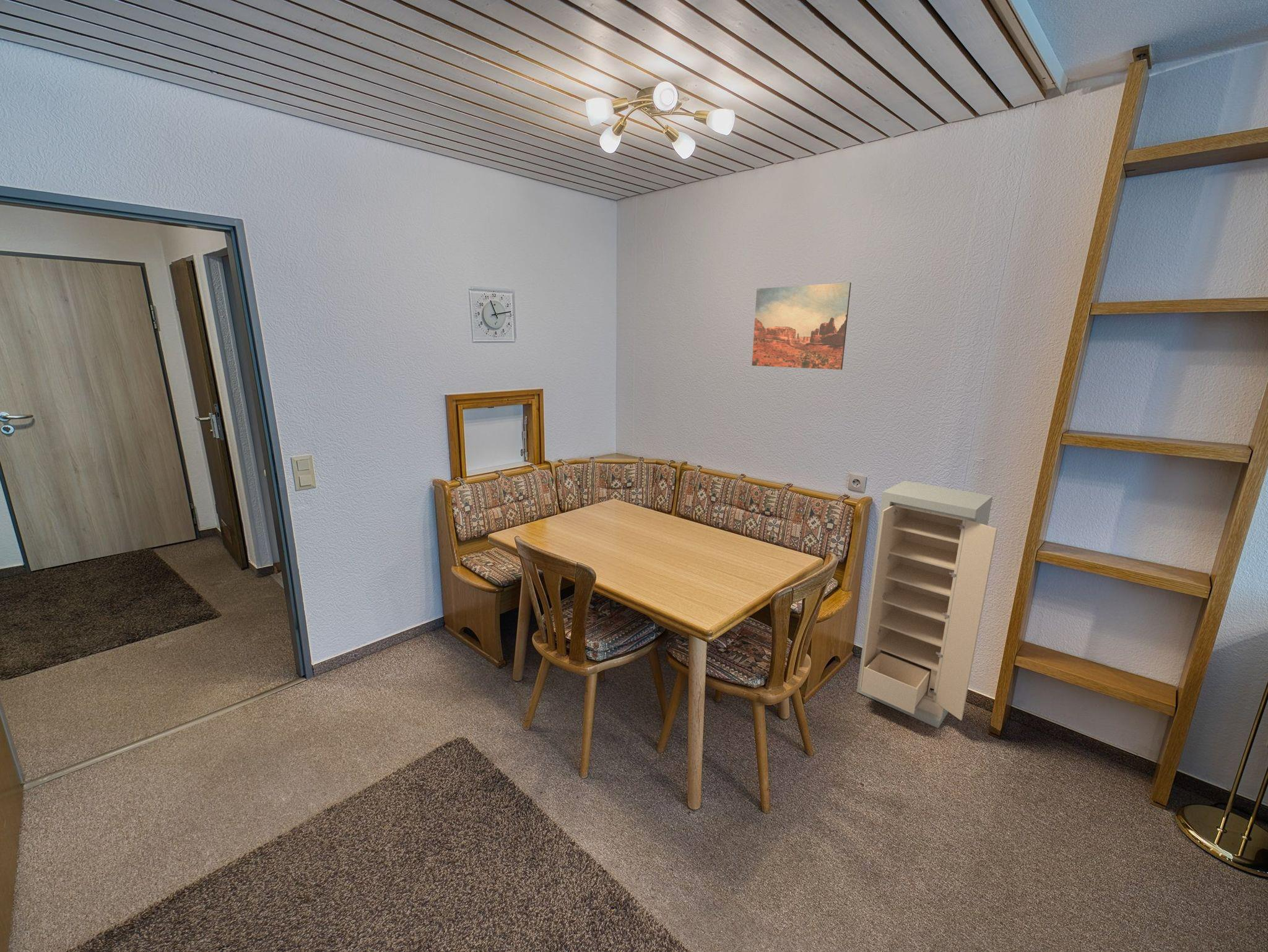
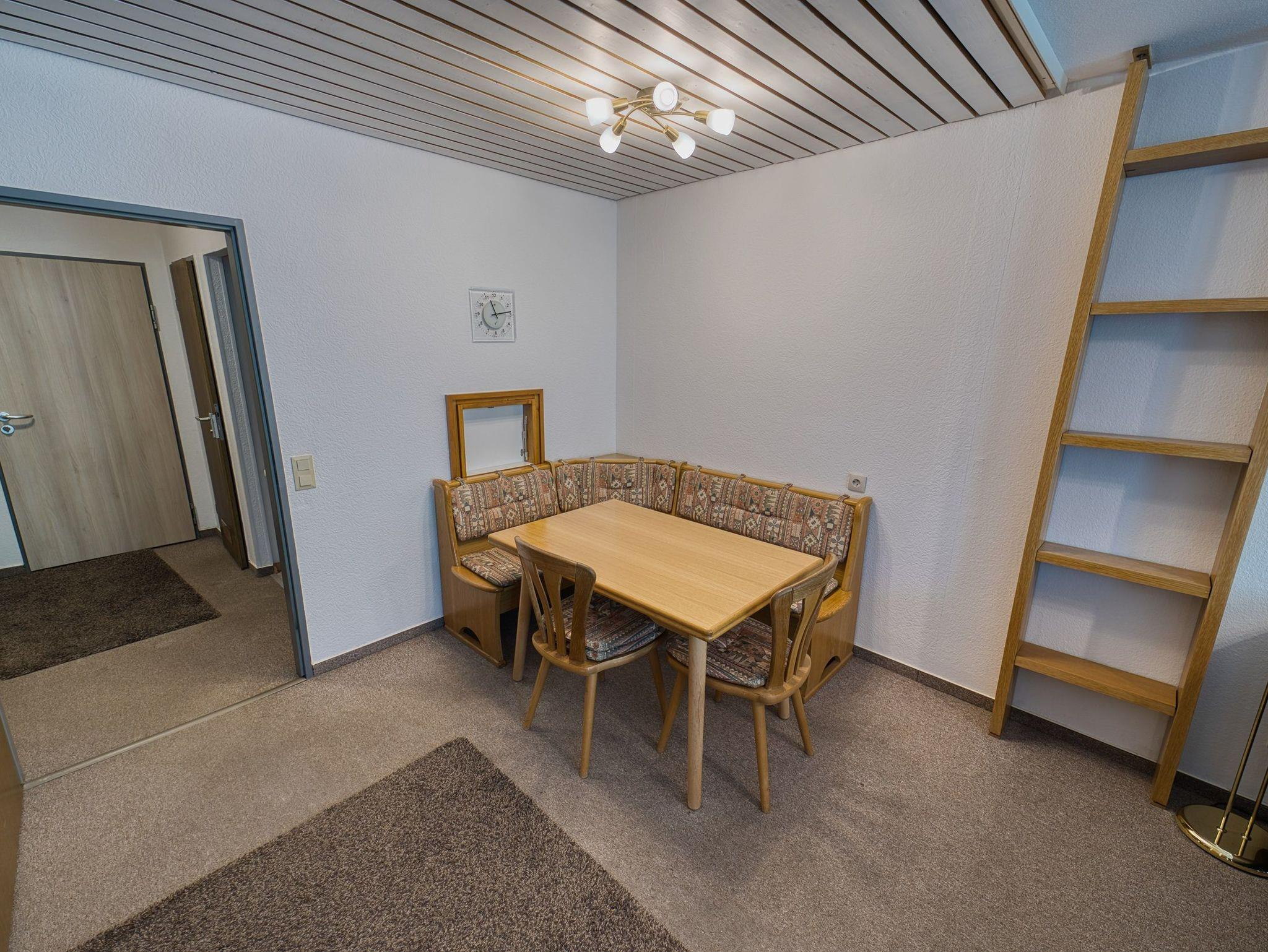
- storage cabinet (926, 607)
- wall art (797, 327)
